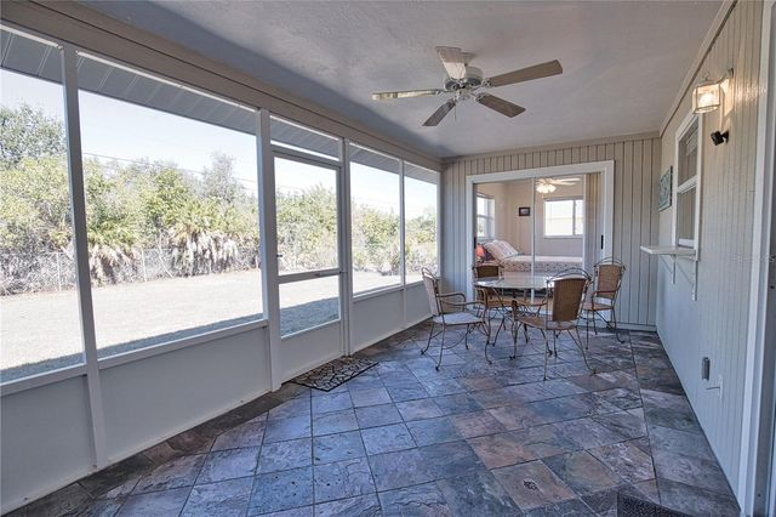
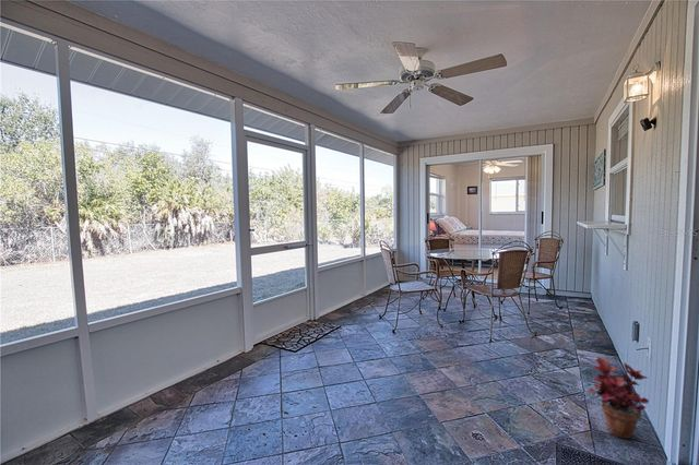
+ potted plant (617, 401)
